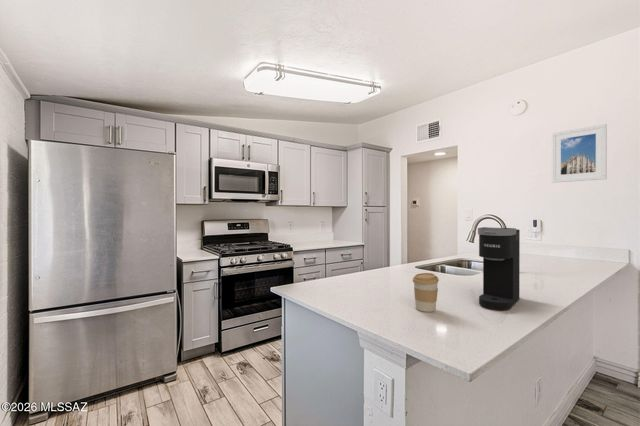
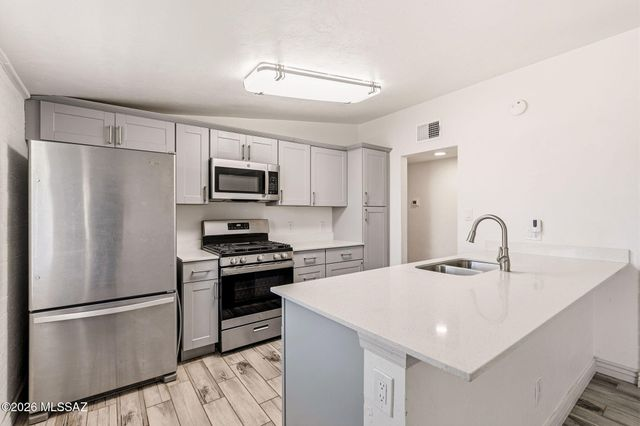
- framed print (577, 155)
- coffee maker (499, 264)
- coffee cup (425, 291)
